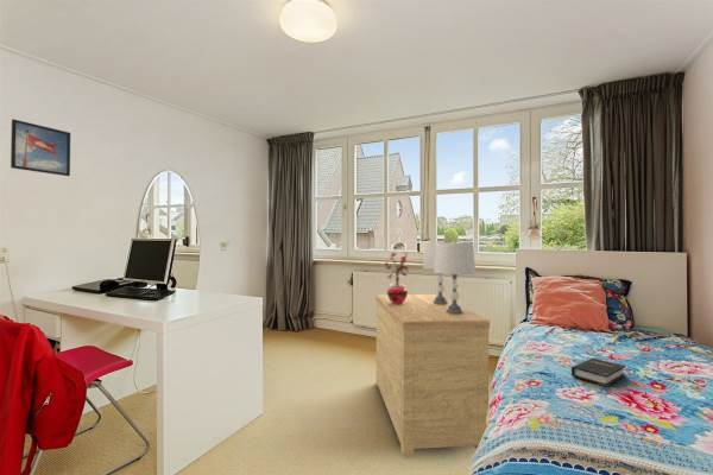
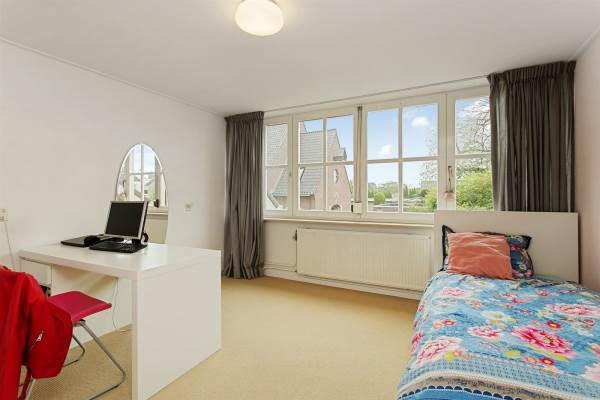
- hardback book (598, 370)
- side table (425, 357)
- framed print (42, 148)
- potted plant (397, 277)
- table lamp (447, 273)
